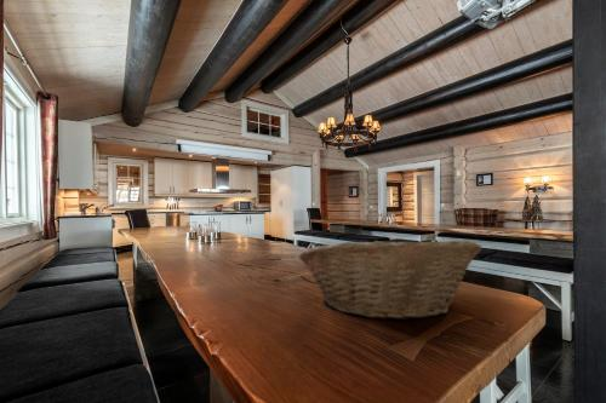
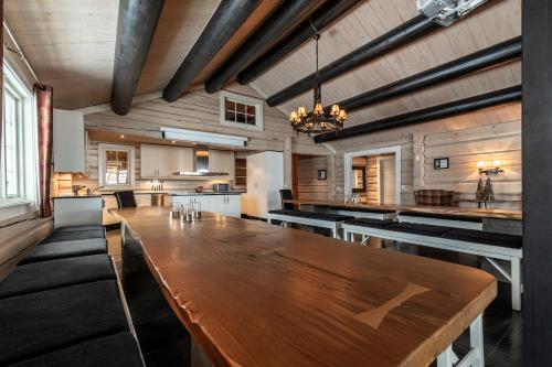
- fruit basket (384, 267)
